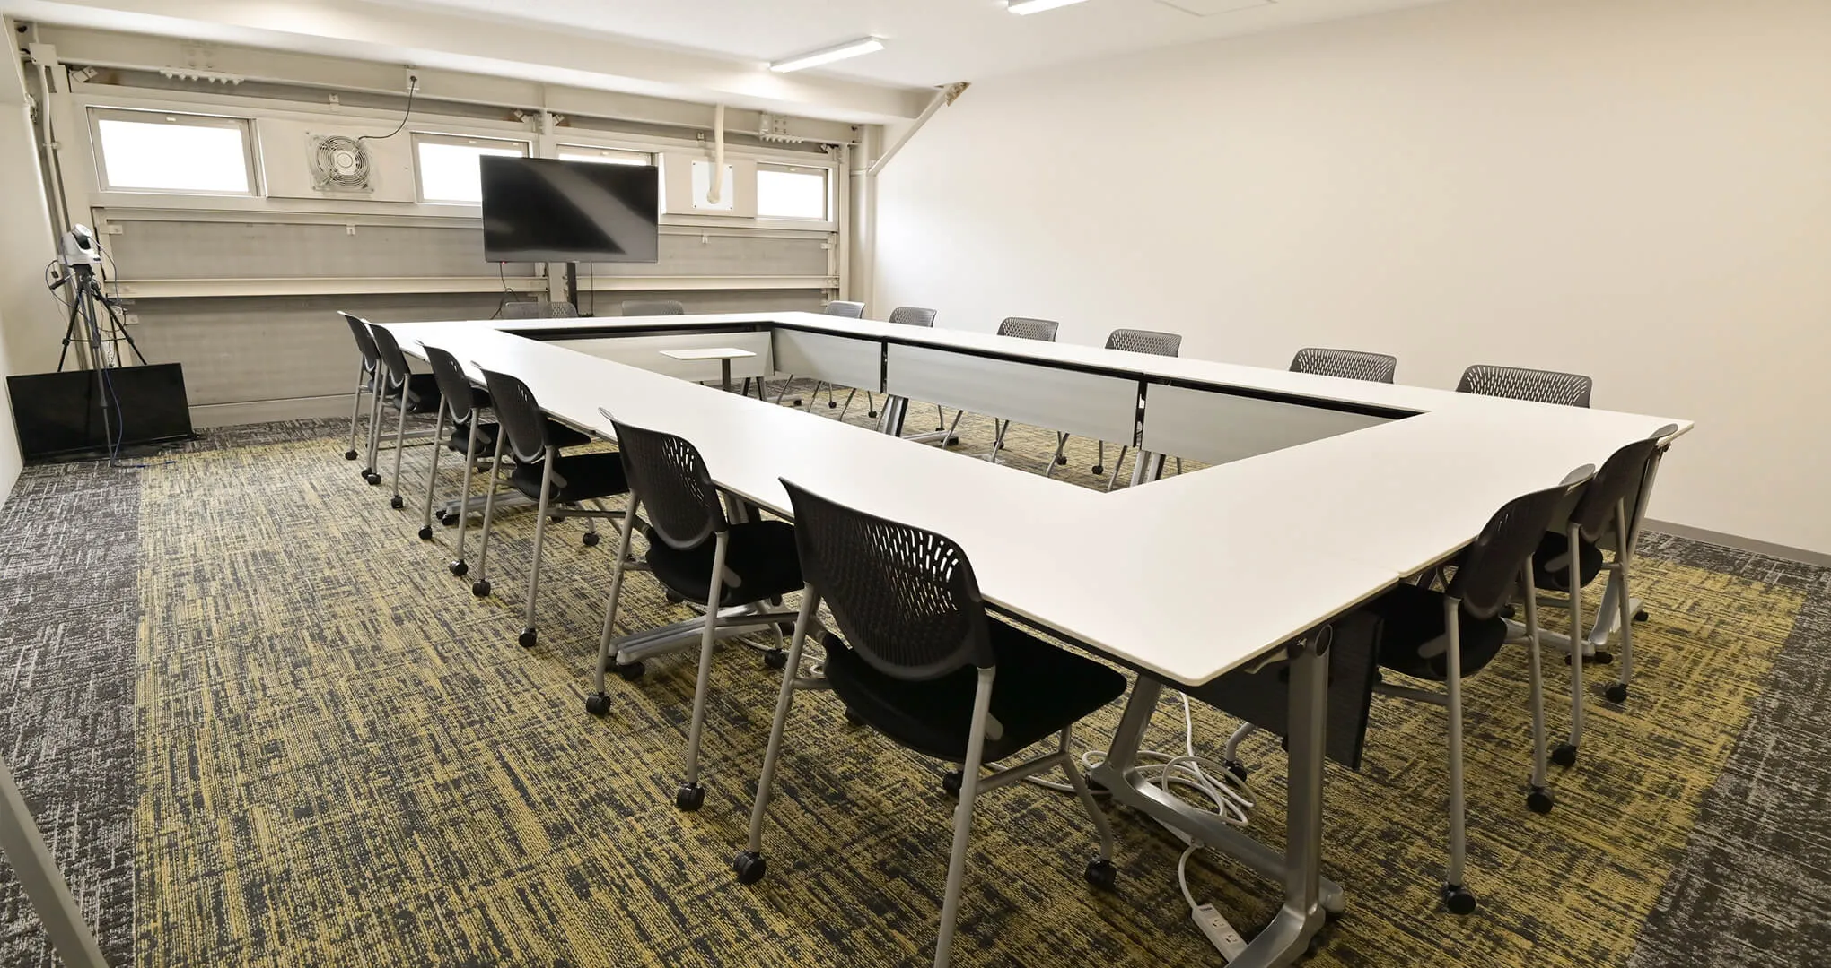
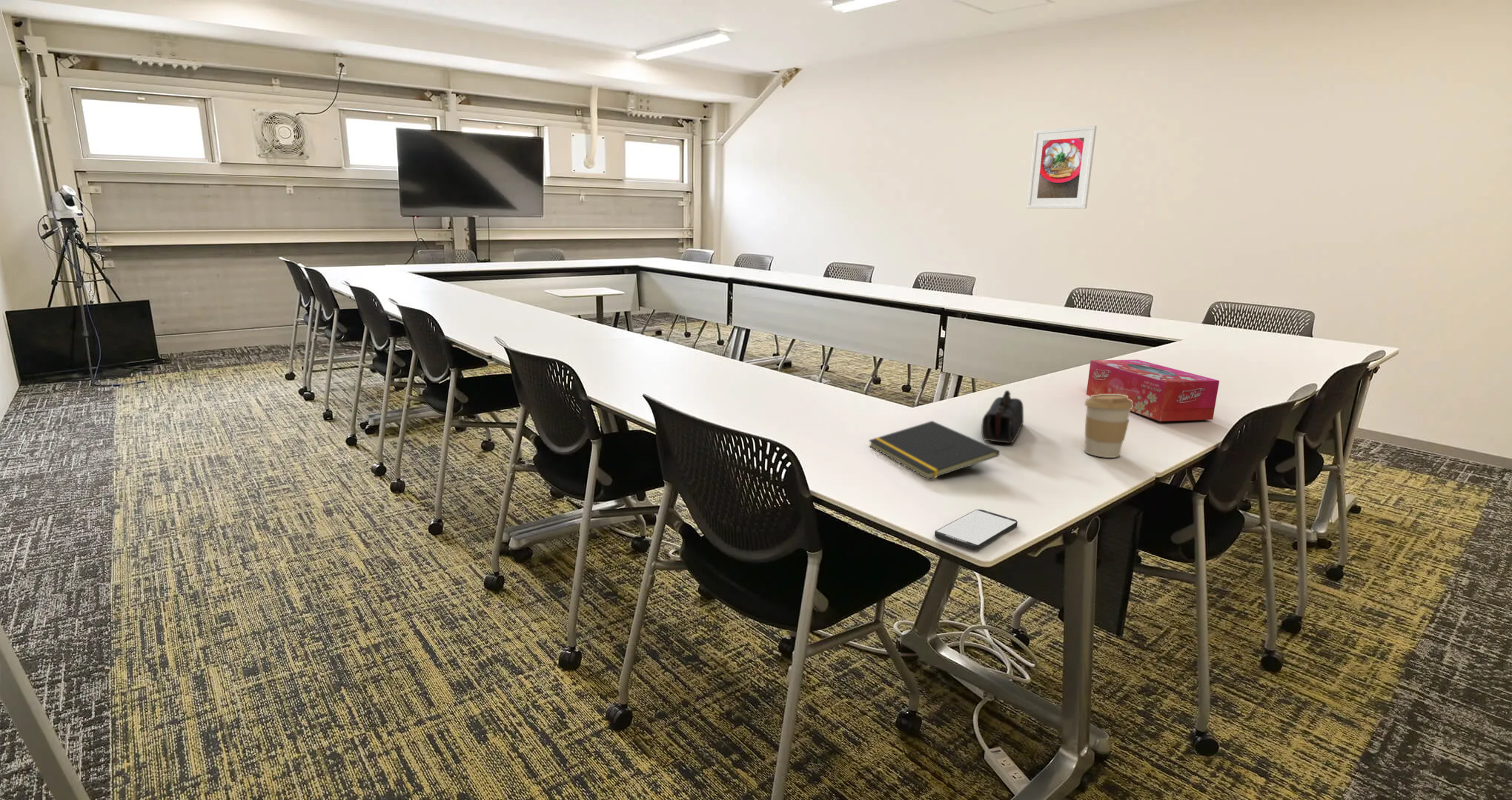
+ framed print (1060, 168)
+ notepad (930, 447)
+ smartphone (976, 528)
+ tissue box (1148, 388)
+ pencil case (1004, 410)
+ coffee cup (1106, 424)
